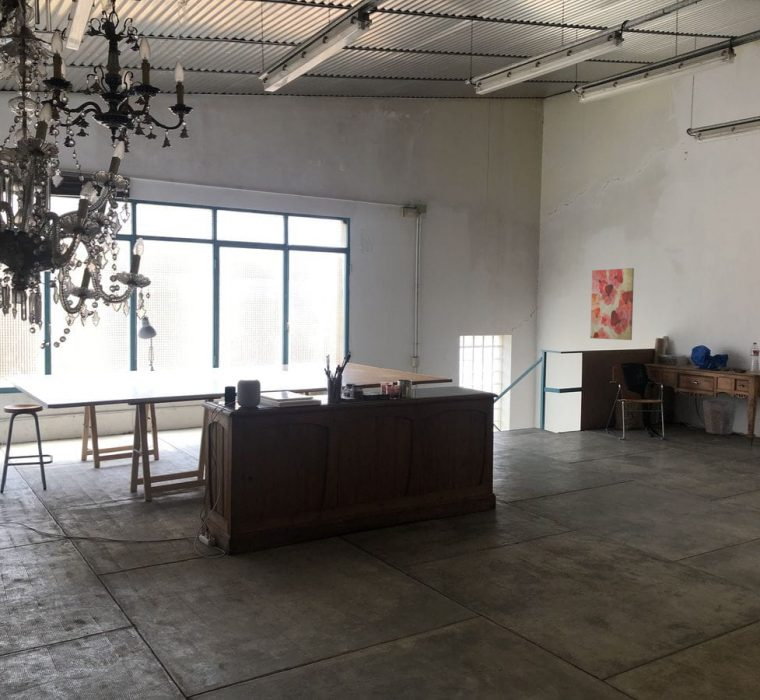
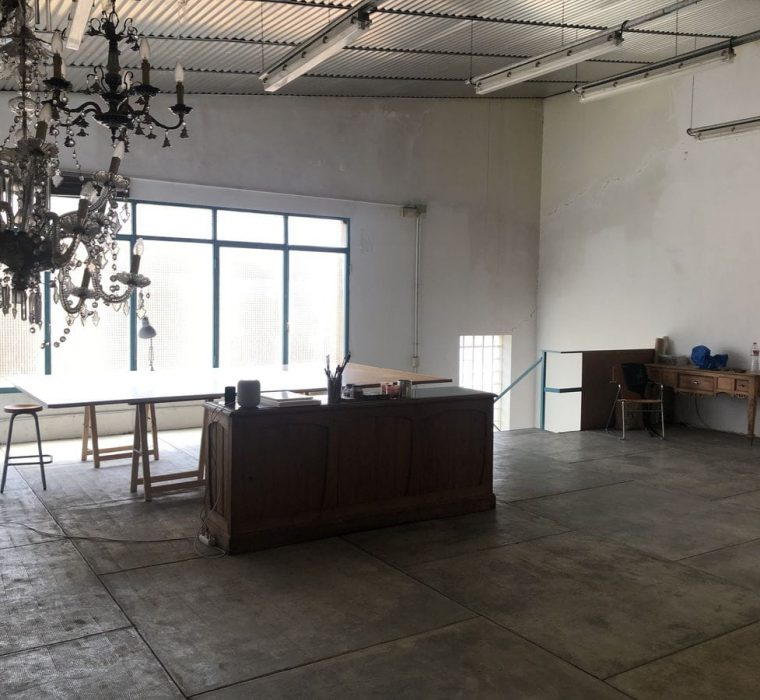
- waste bin (719, 417)
- wall art (611, 304)
